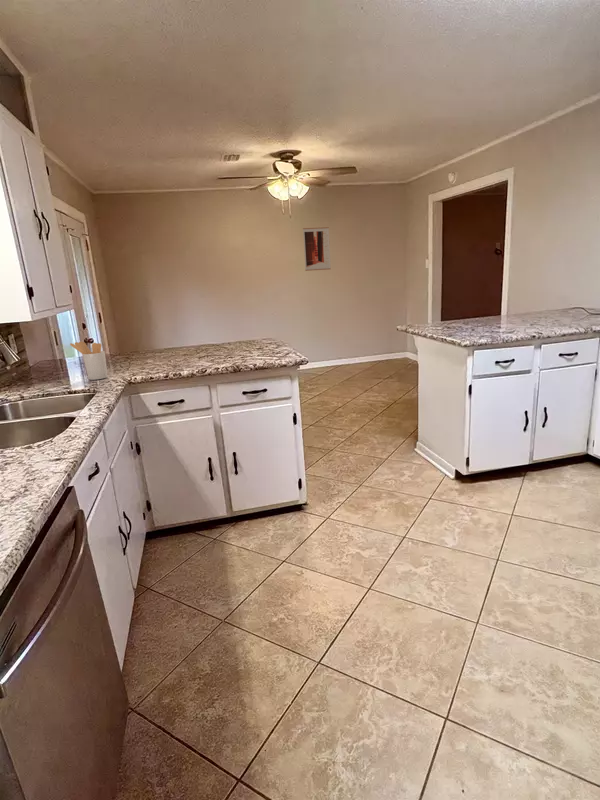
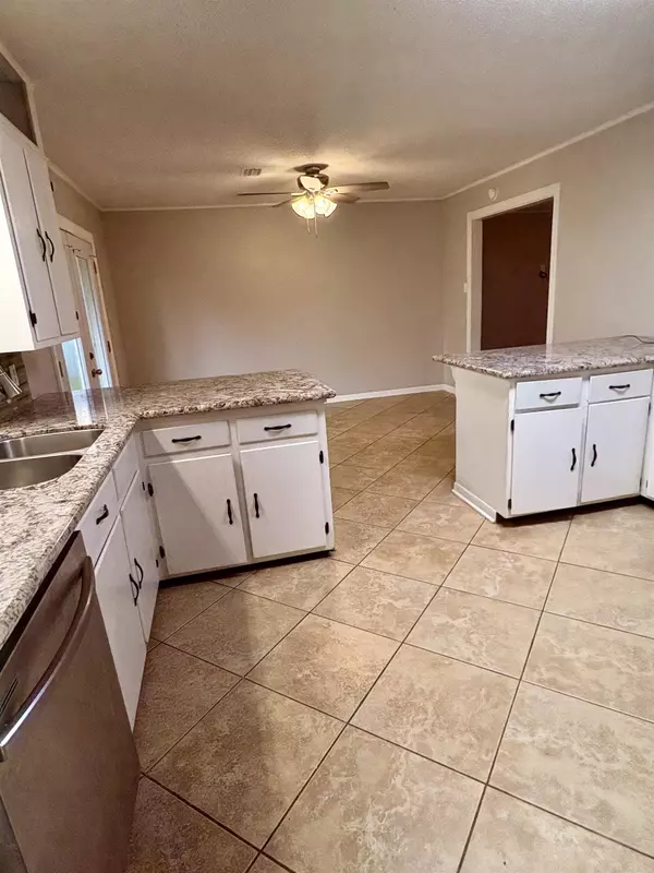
- utensil holder (89, 359)
- wall art (317, 249)
